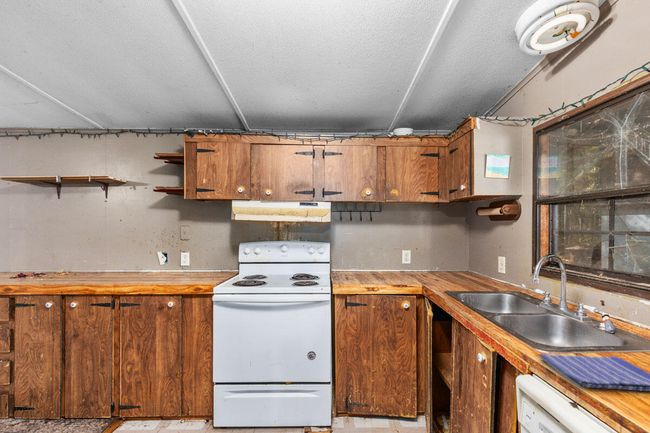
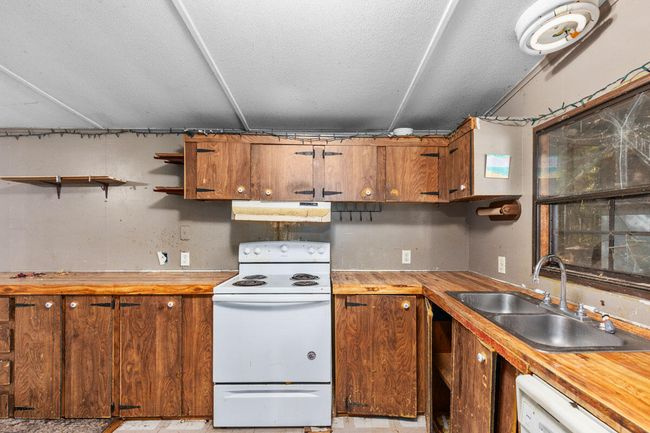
- dish towel (599, 369)
